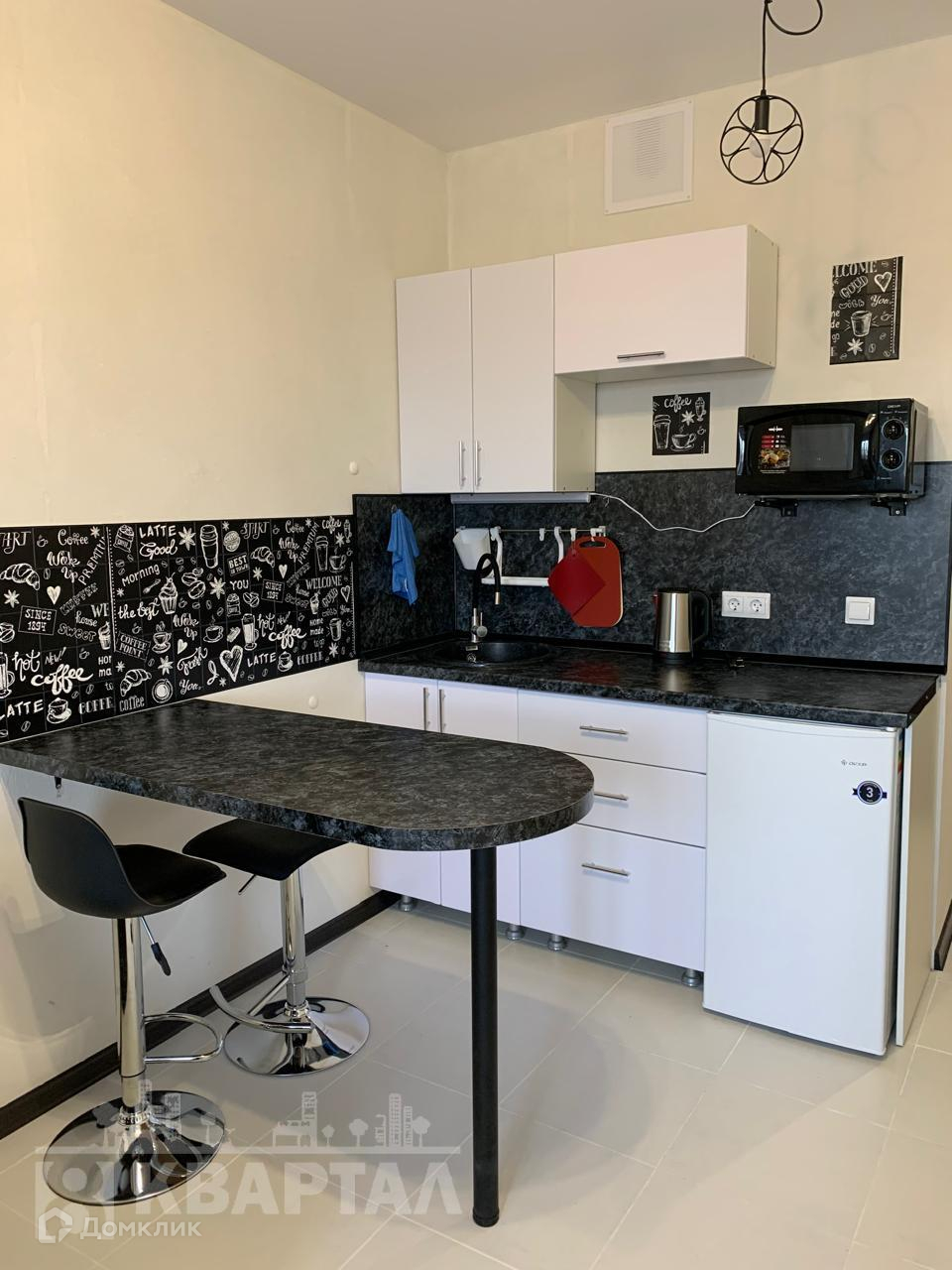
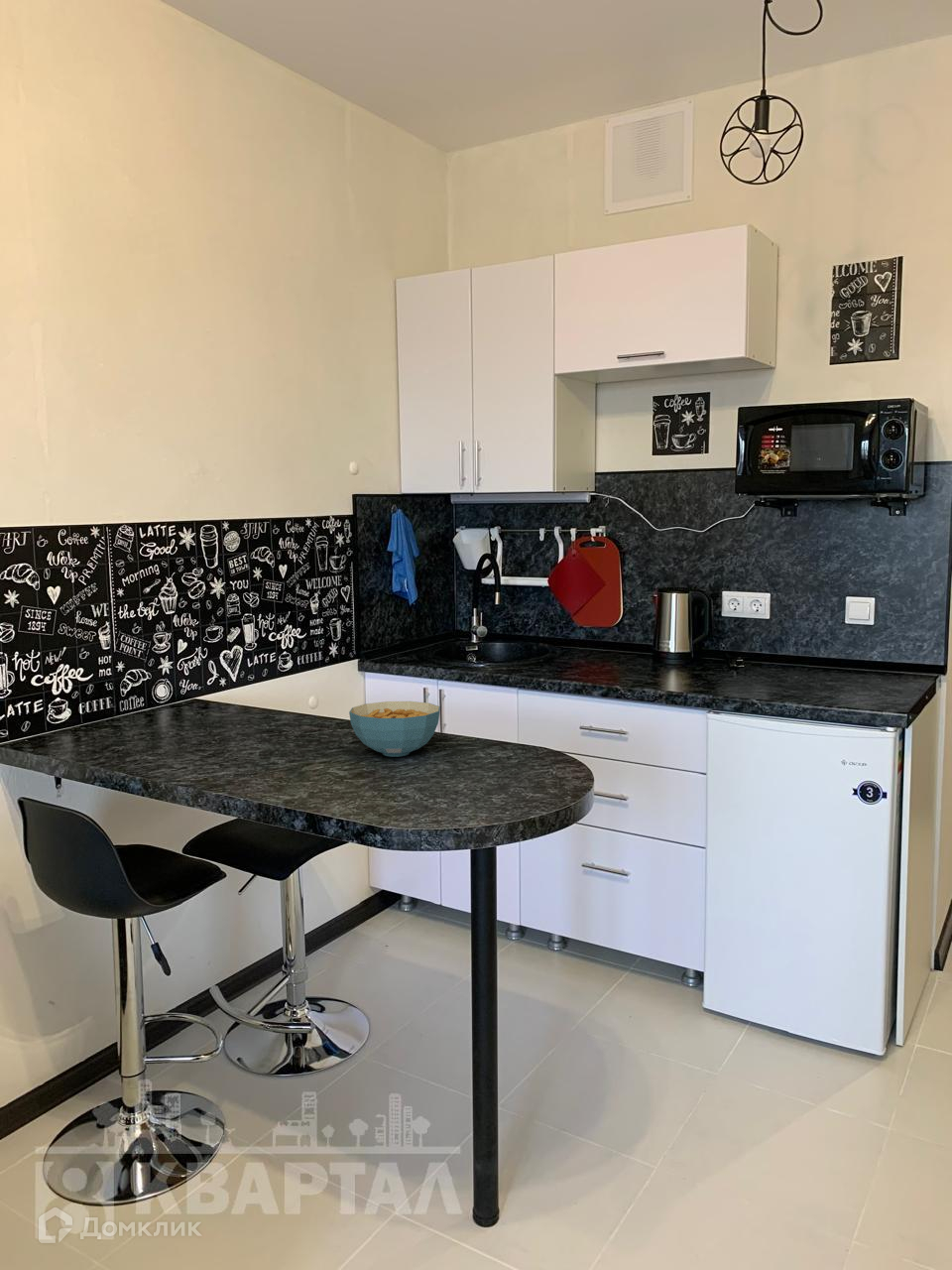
+ cereal bowl (396, 731)
